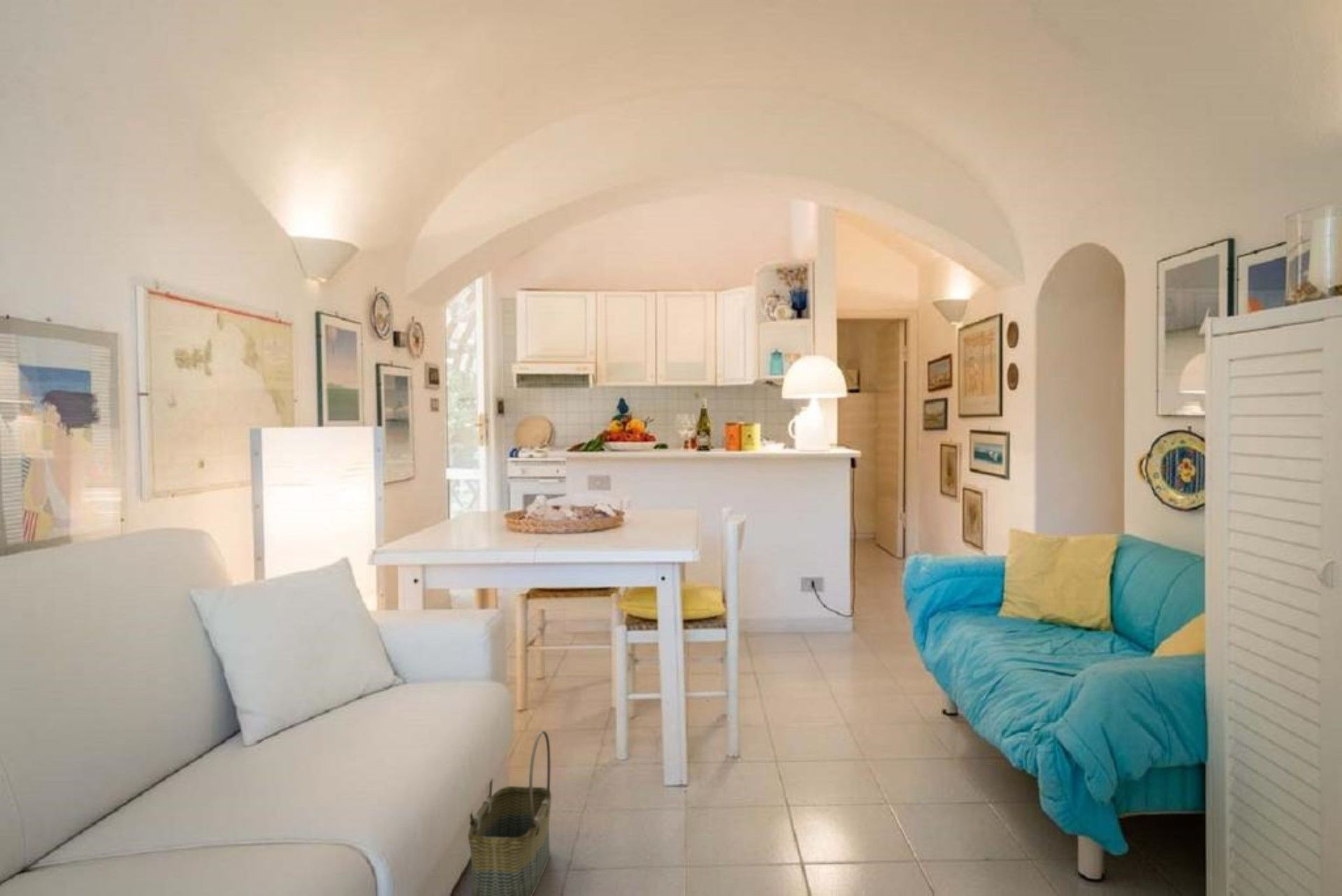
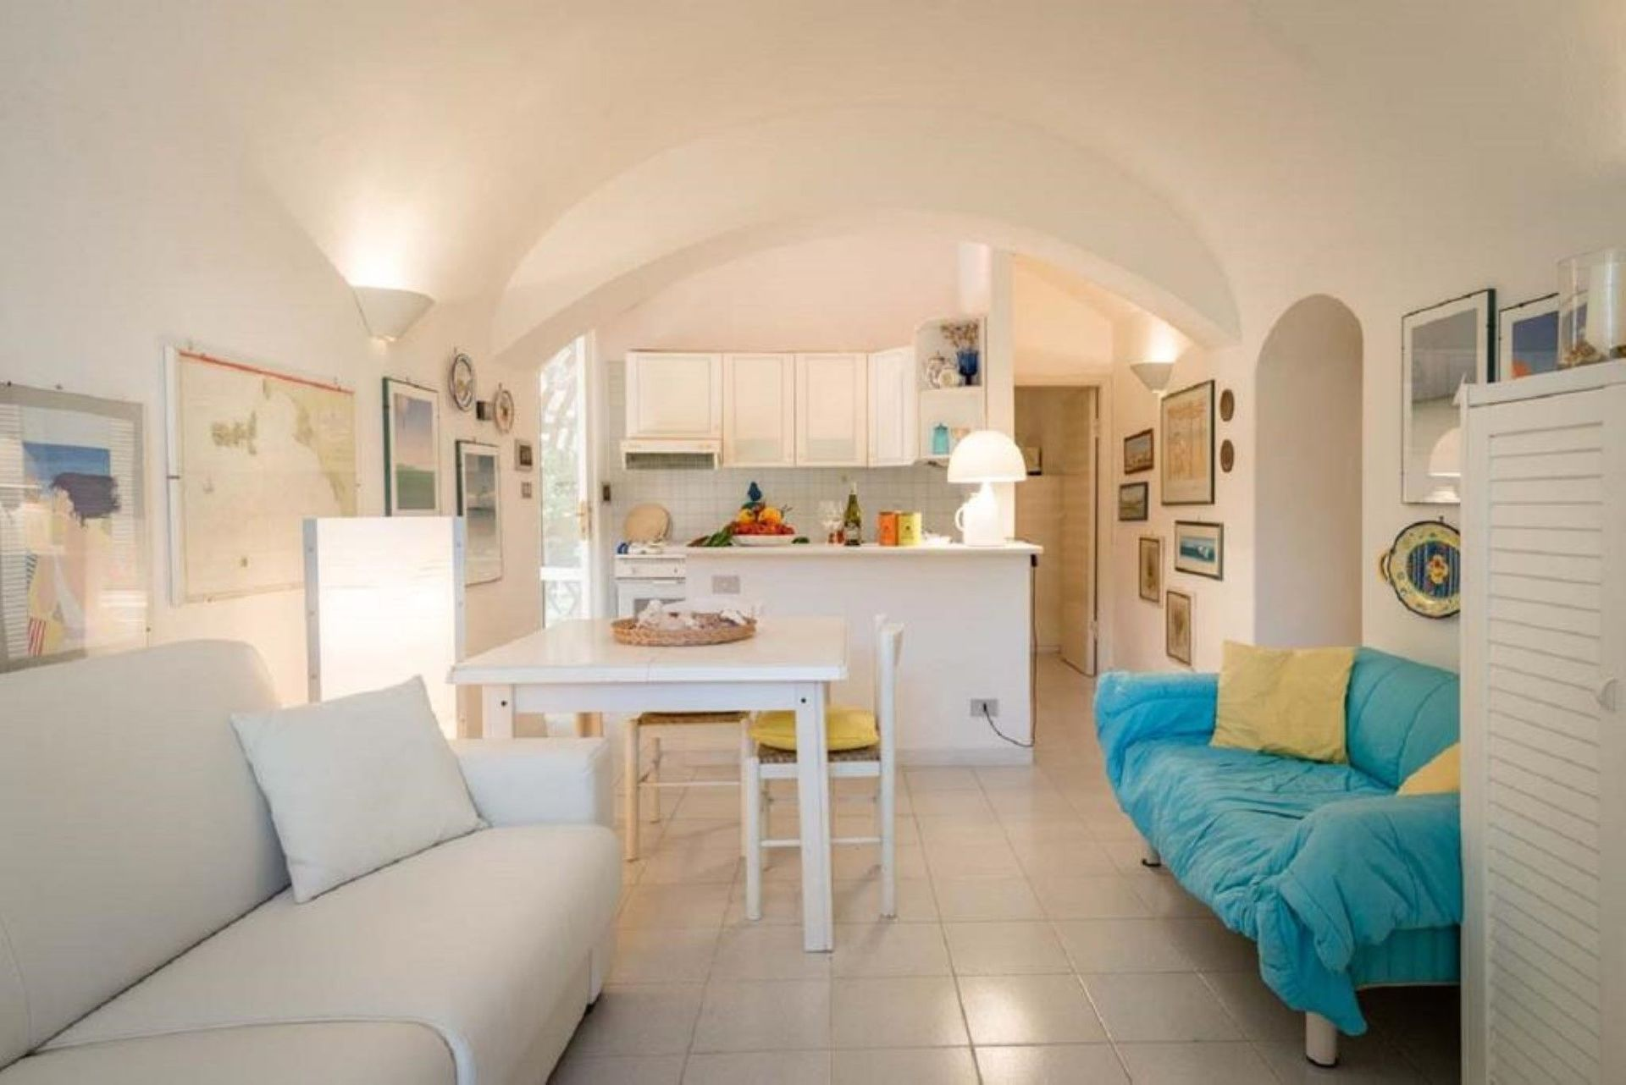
- basket (511, 804)
